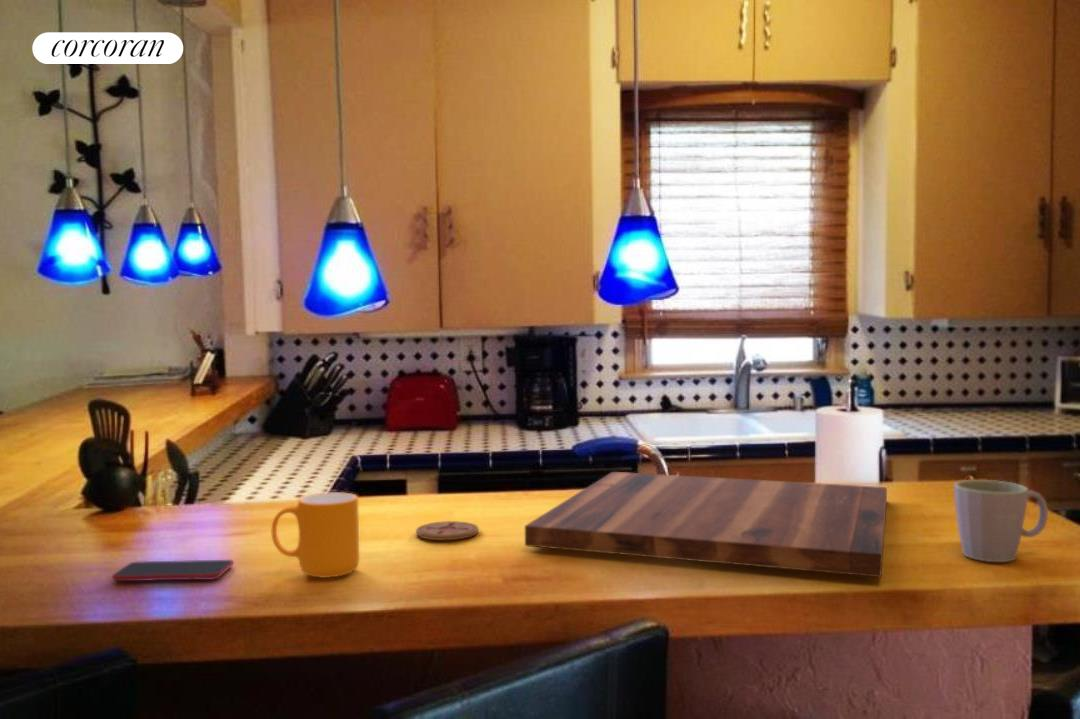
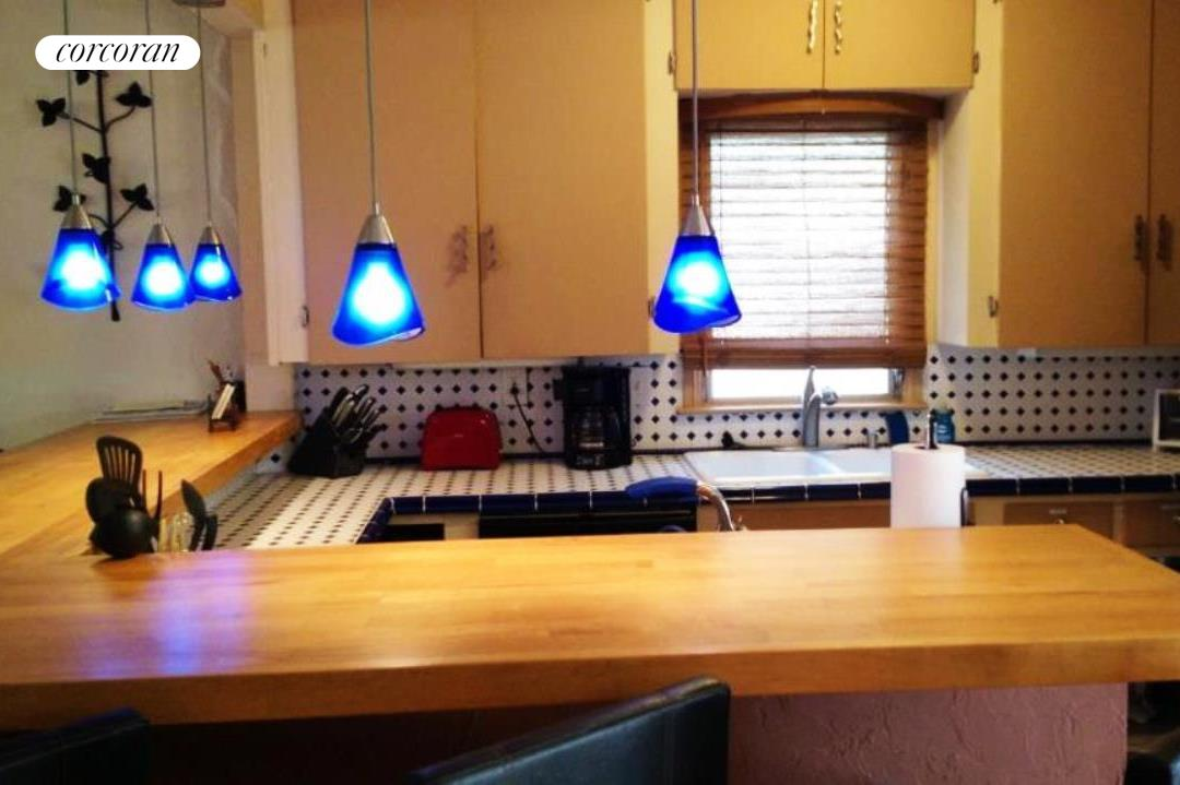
- coaster (447, 530)
- mug (1002, 520)
- cutting board (720, 514)
- mug (315, 535)
- smartphone (174, 570)
